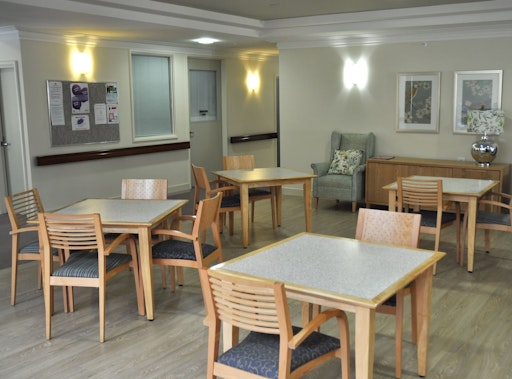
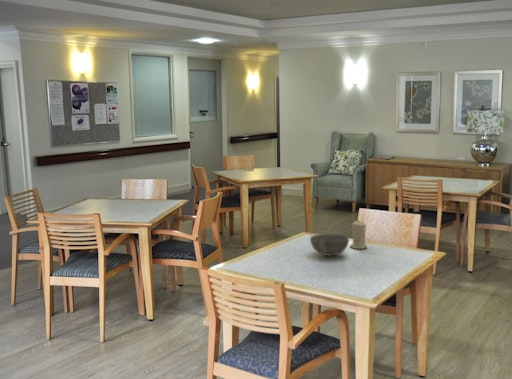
+ bowl (329, 245)
+ candle (358, 233)
